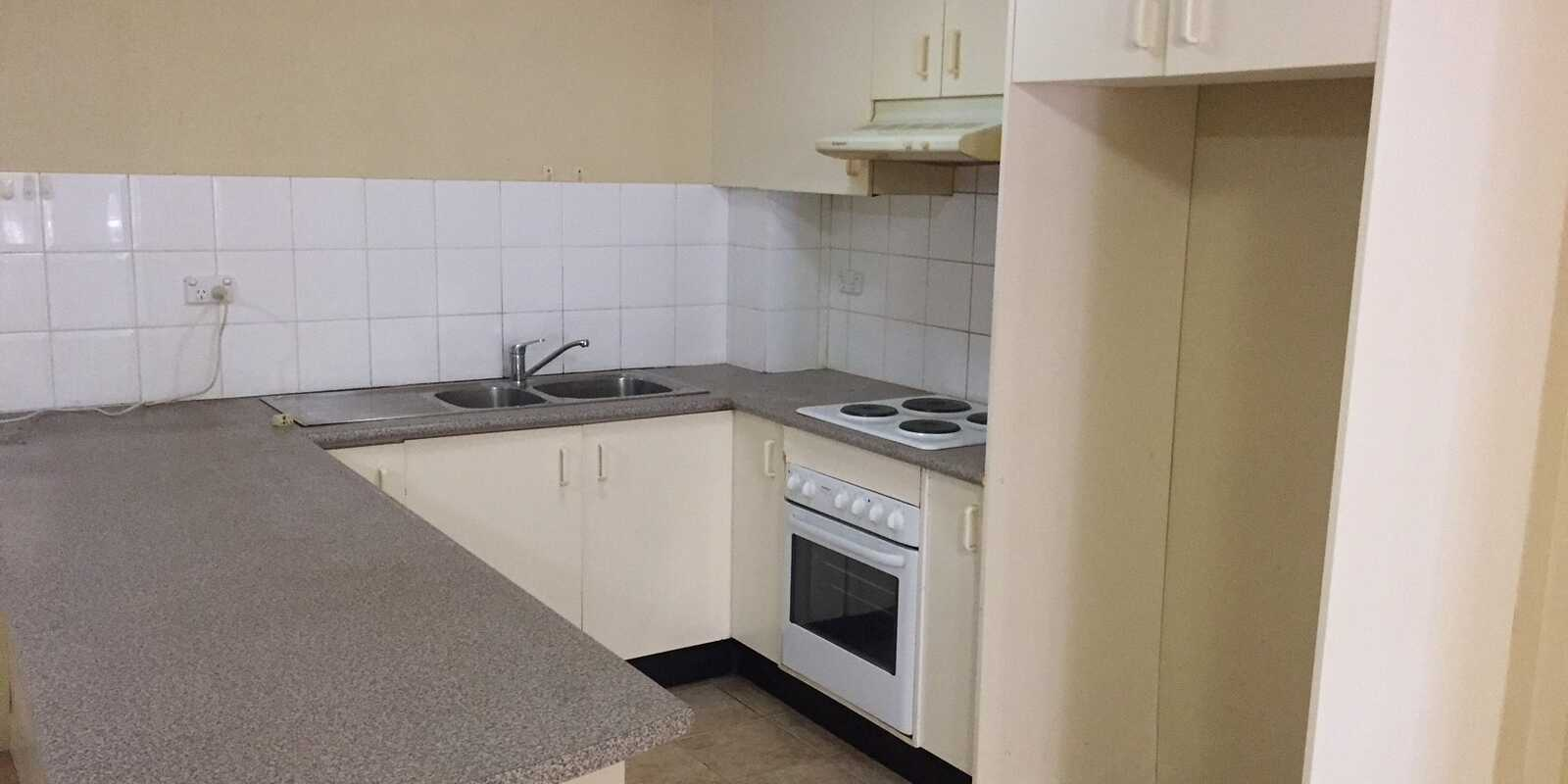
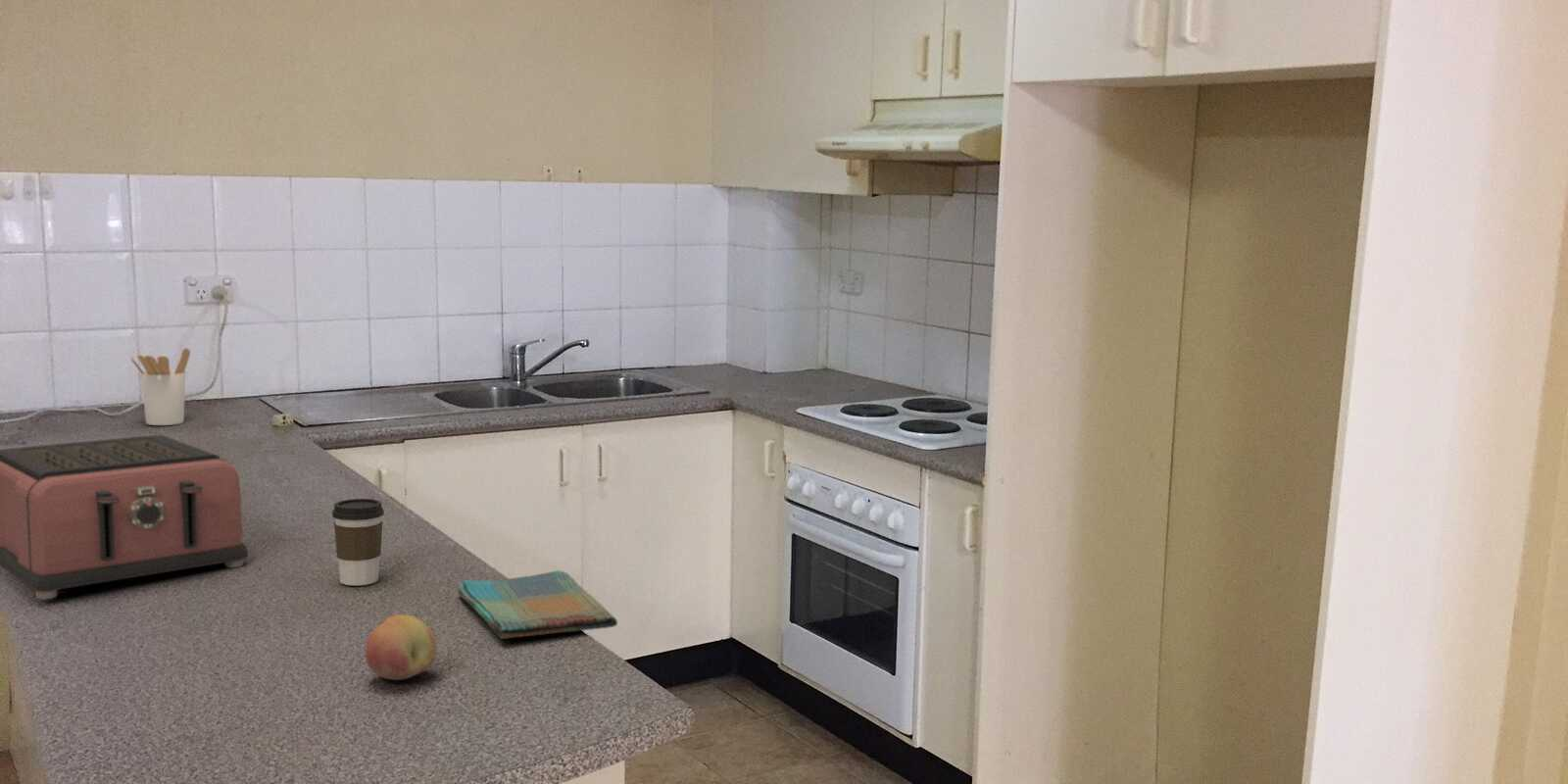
+ dish towel (535, 603)
+ coffee cup (358, 542)
+ toaster (114, 509)
+ fruit (400, 646)
+ utensil holder (161, 386)
